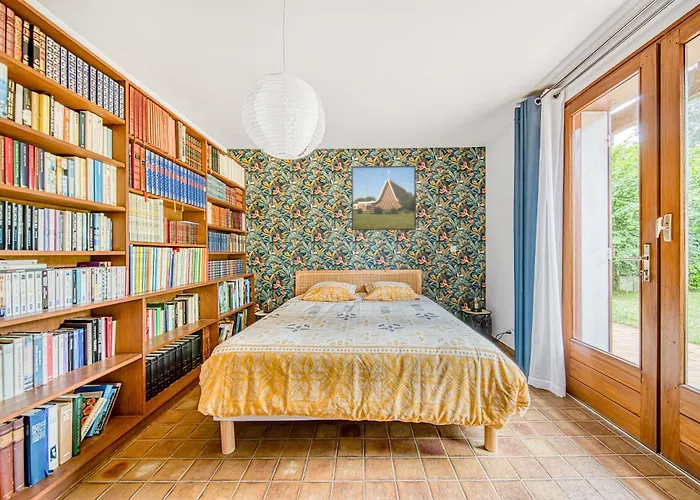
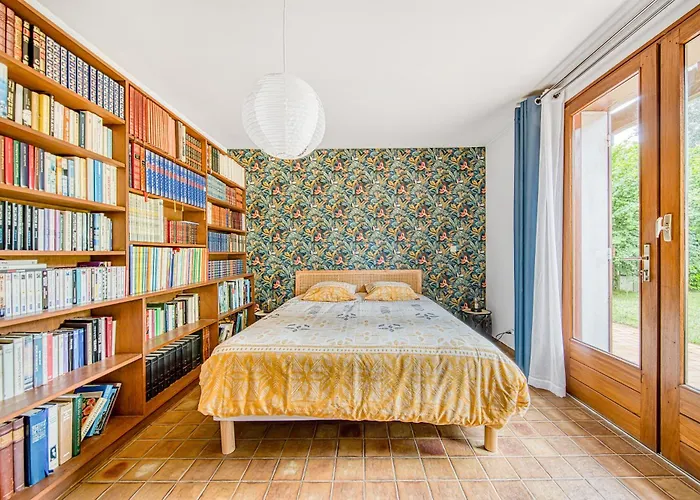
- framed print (383, 198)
